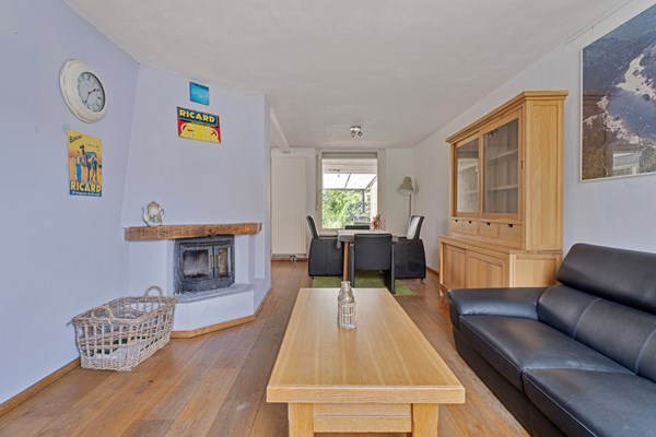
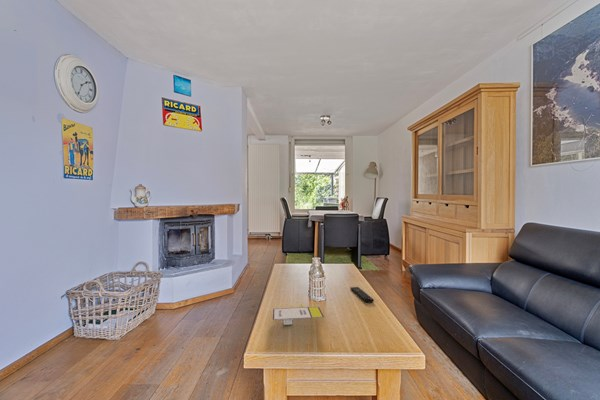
+ board game (296, 312)
+ remote control (361, 294)
